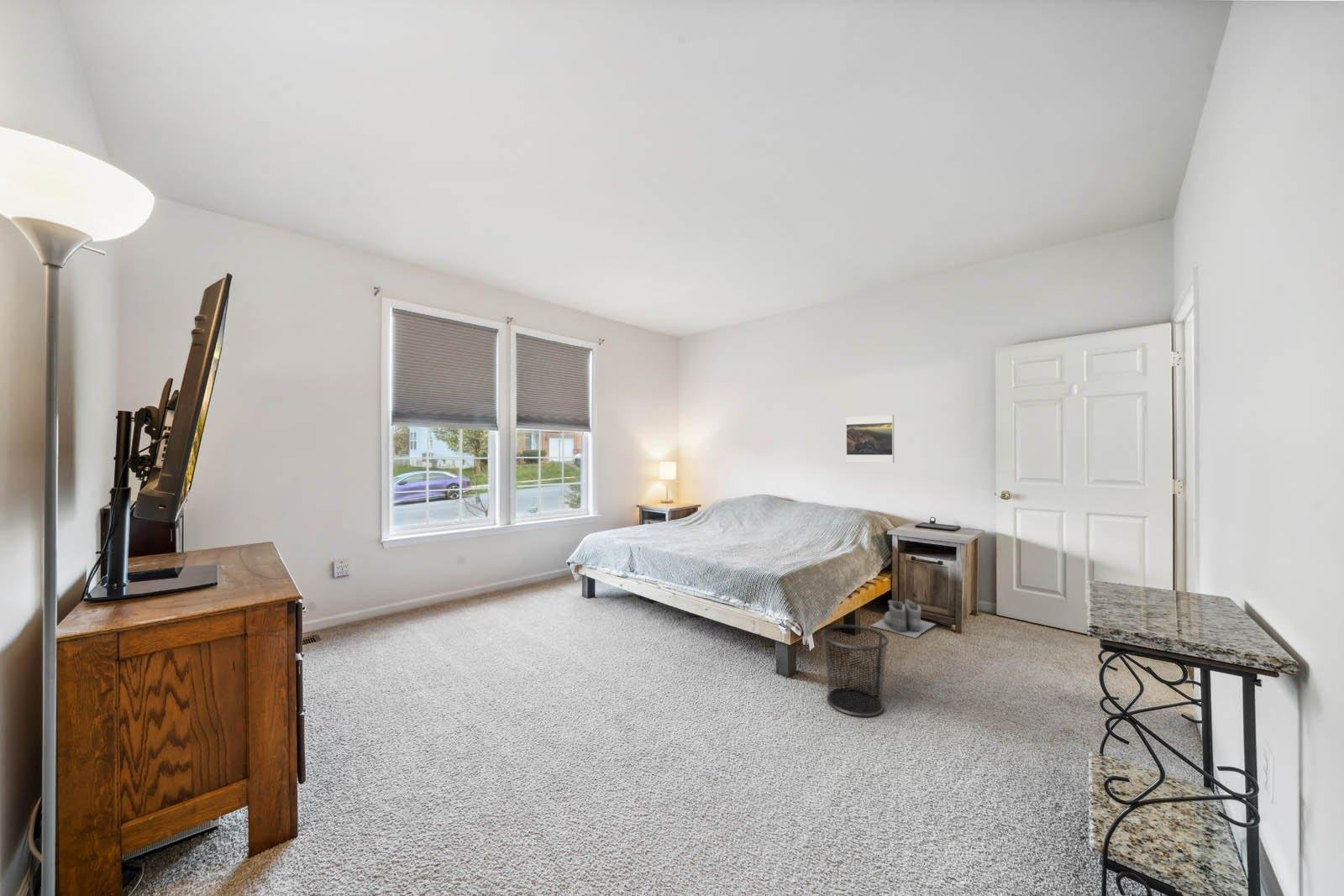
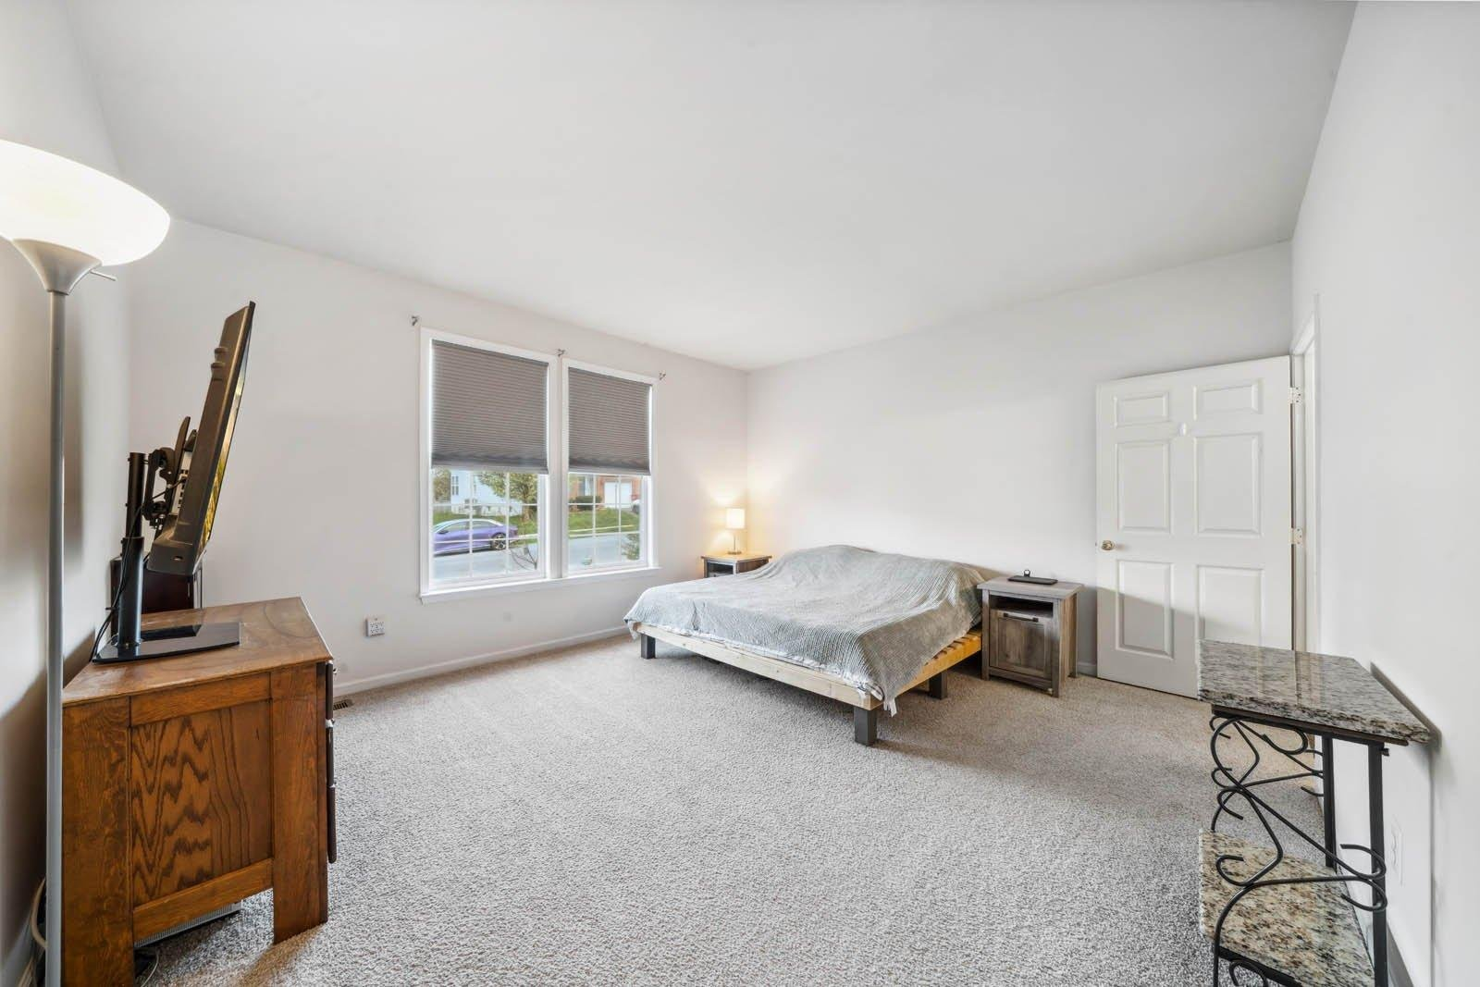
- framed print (869, 439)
- waste bin (854, 668)
- boots (903, 612)
